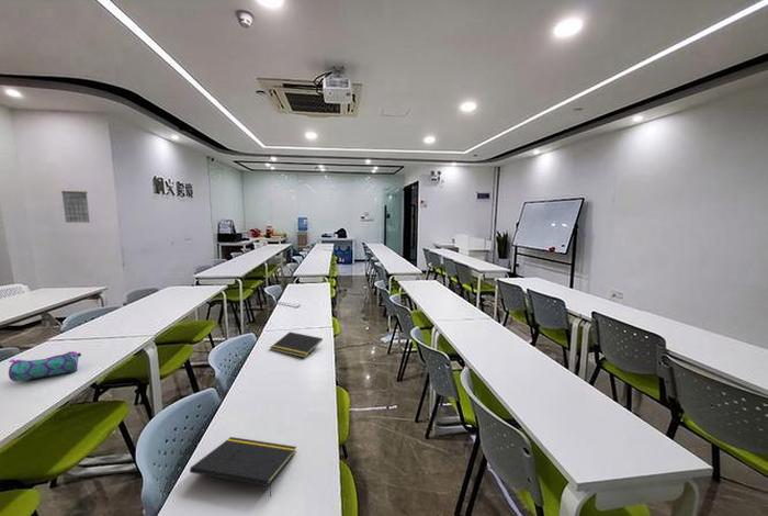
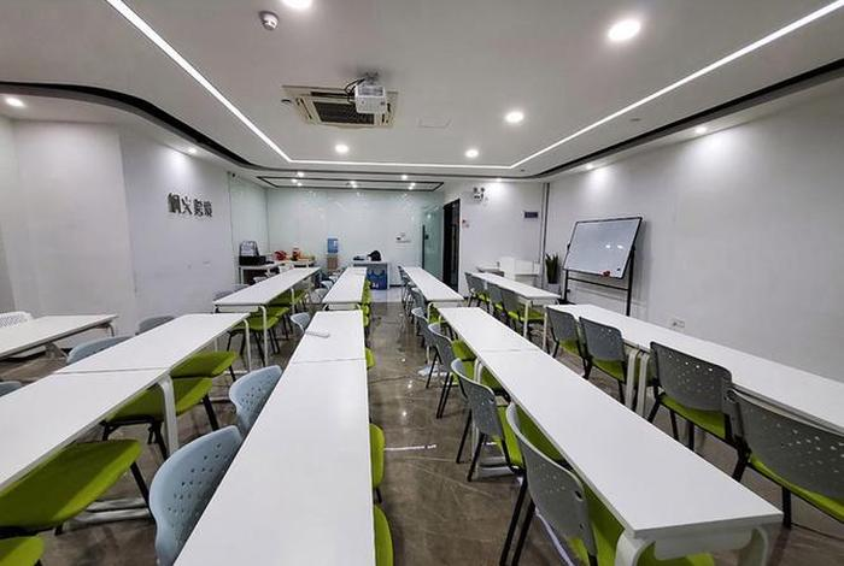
- notepad (296, 344)
- notepad (247, 458)
- calendar (76, 203)
- pencil case (46, 364)
